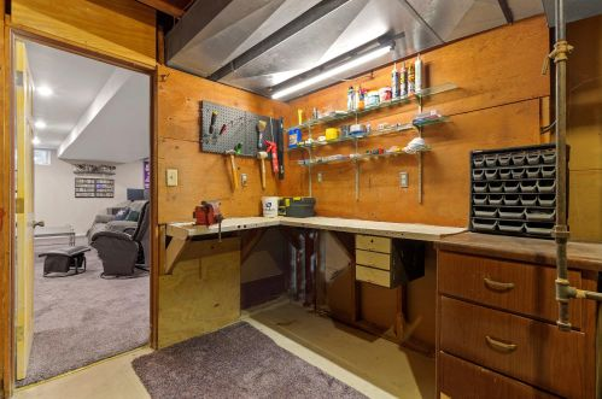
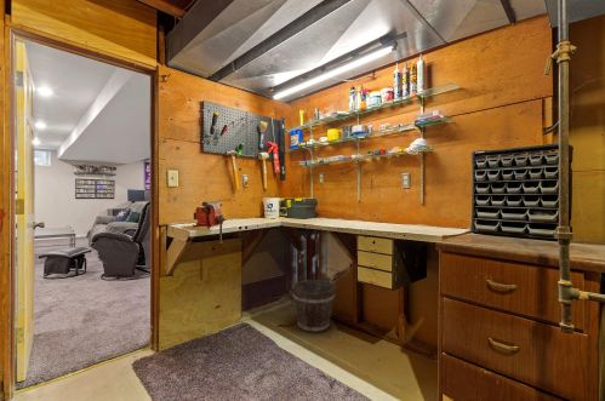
+ bucket (313, 303)
